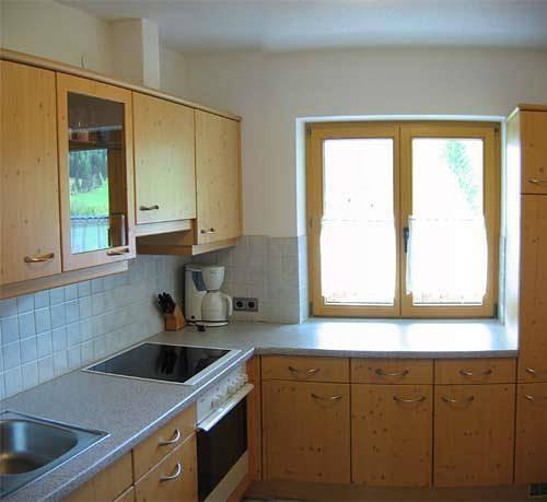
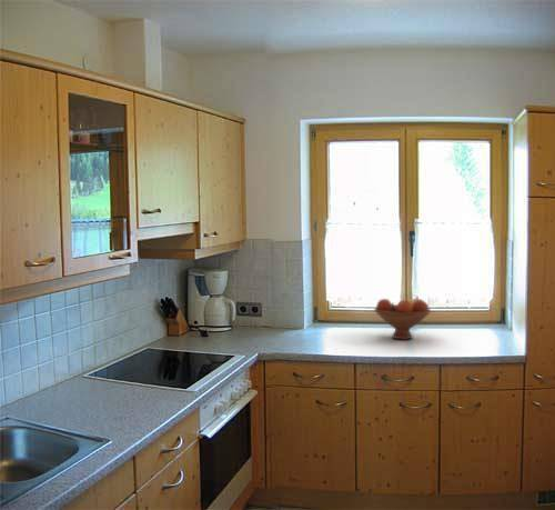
+ fruit bowl (402, 318)
